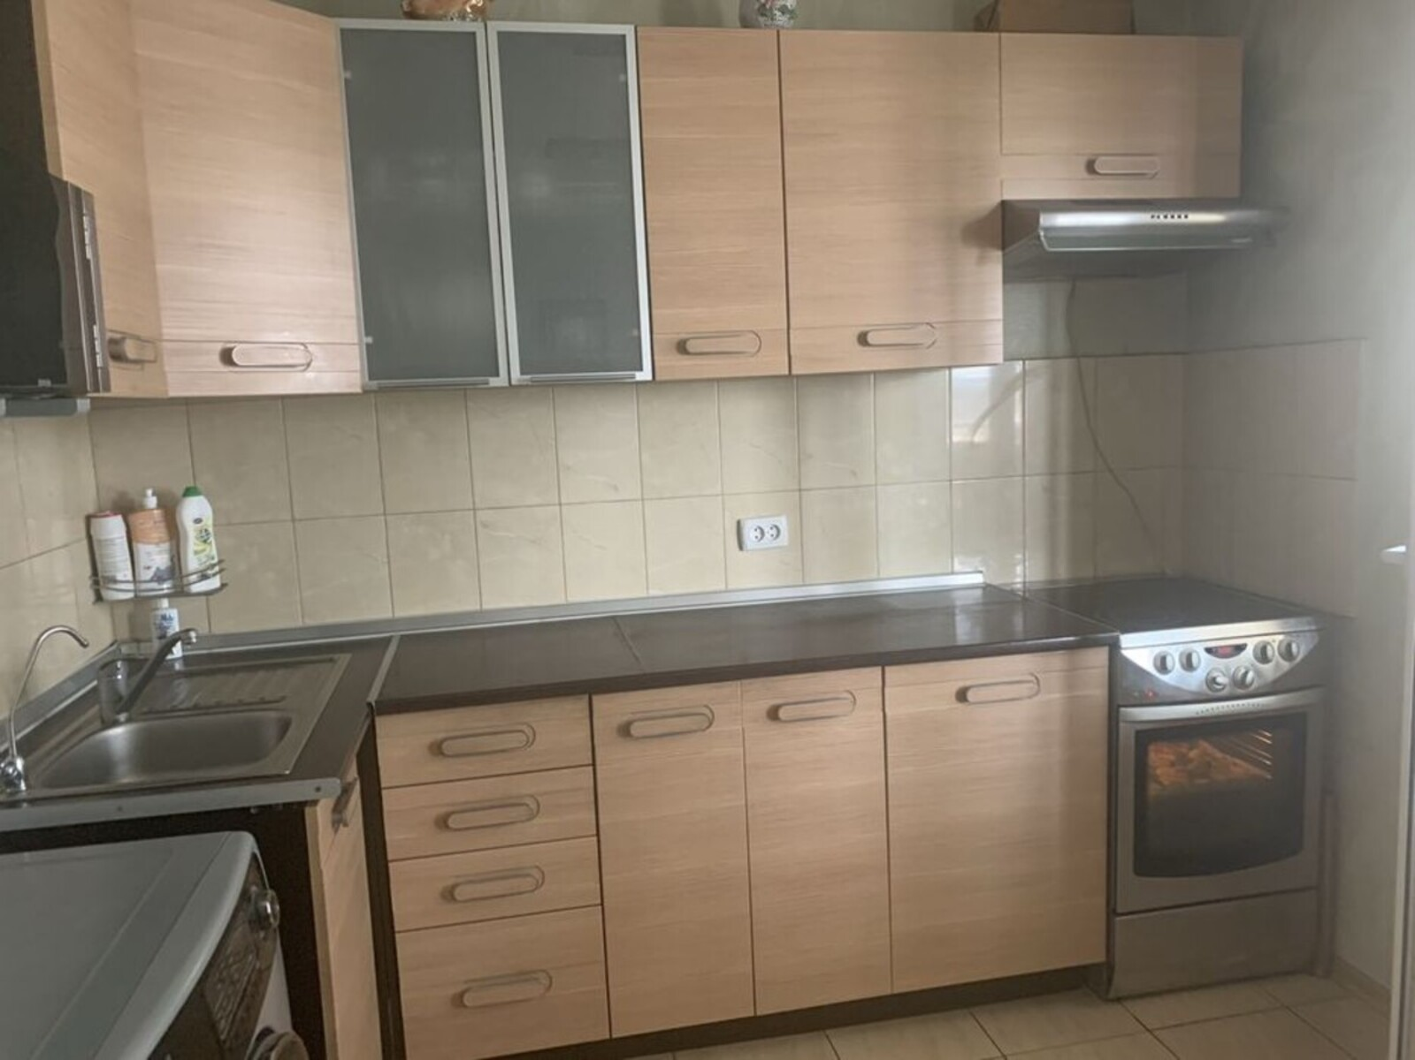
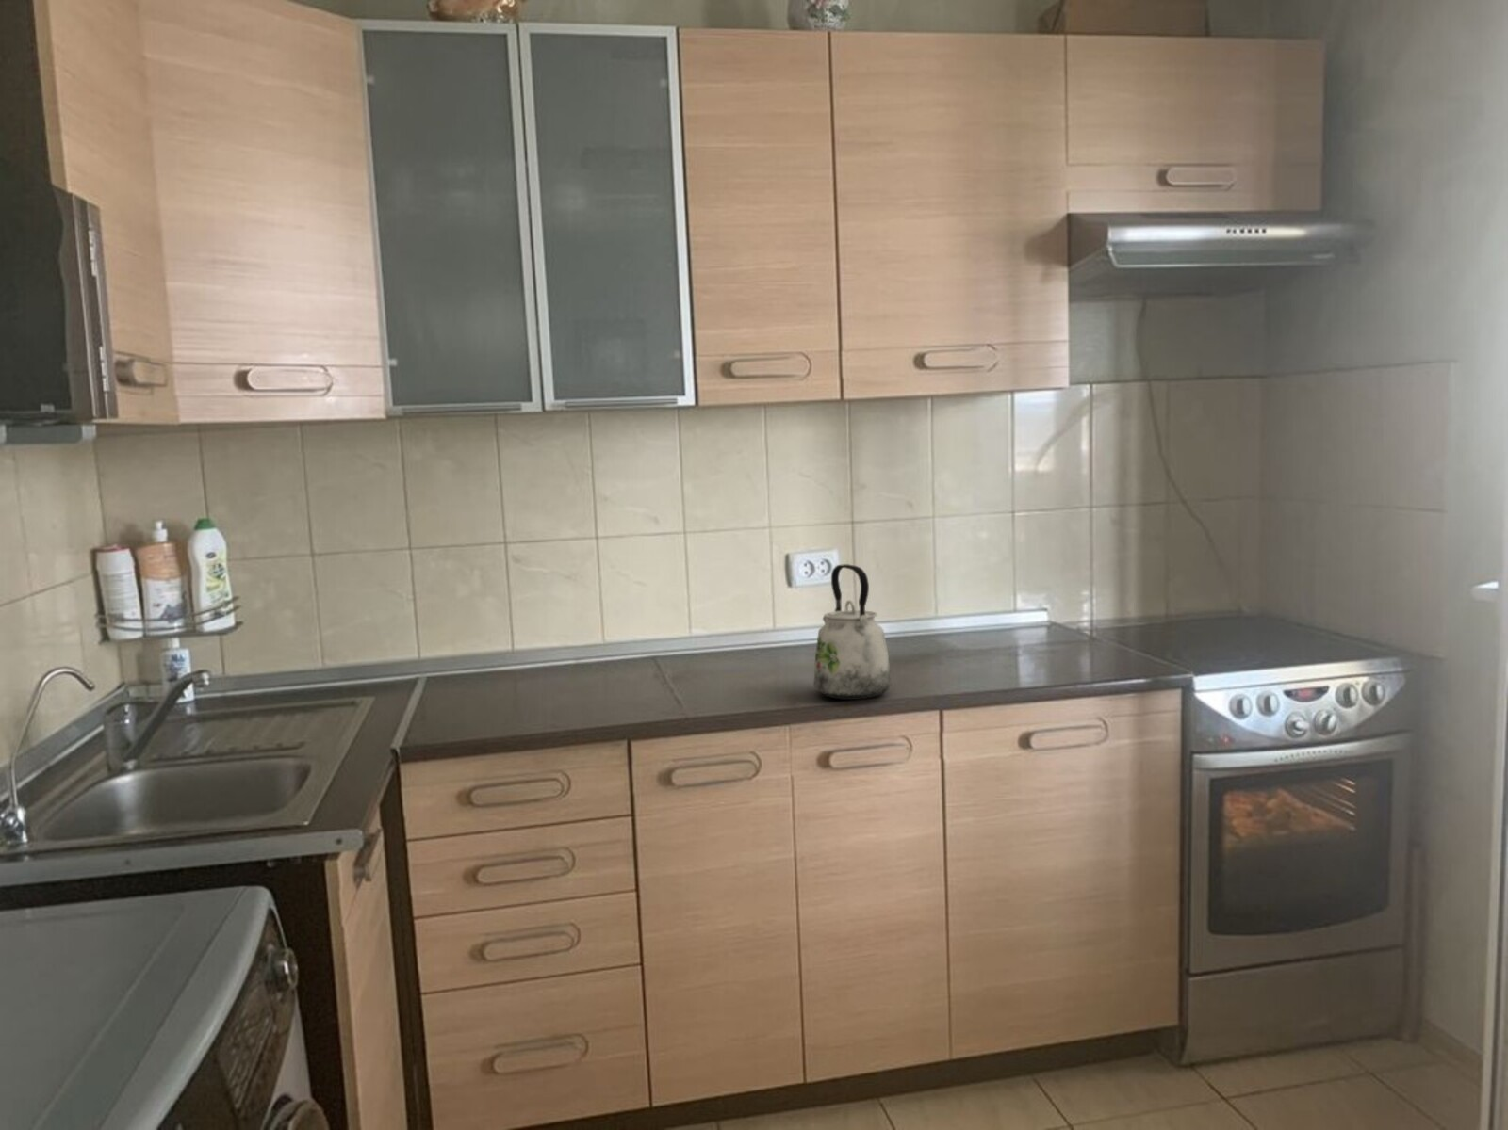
+ kettle (844, 628)
